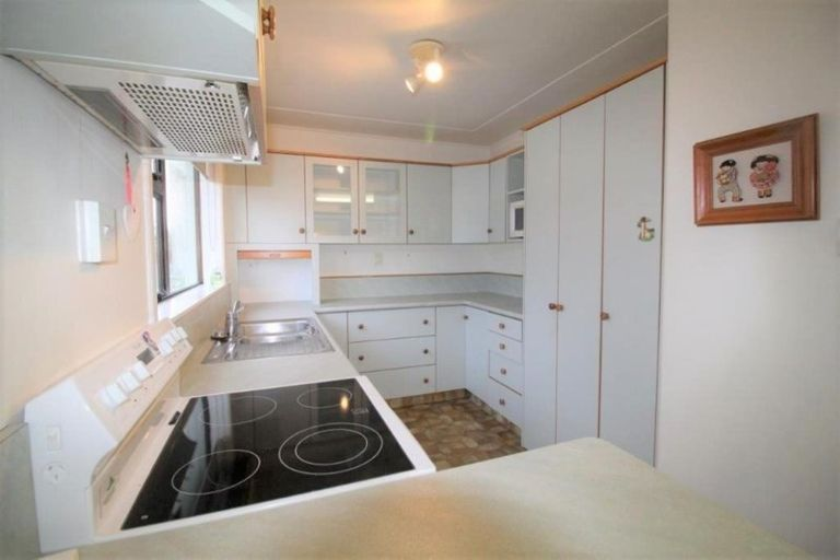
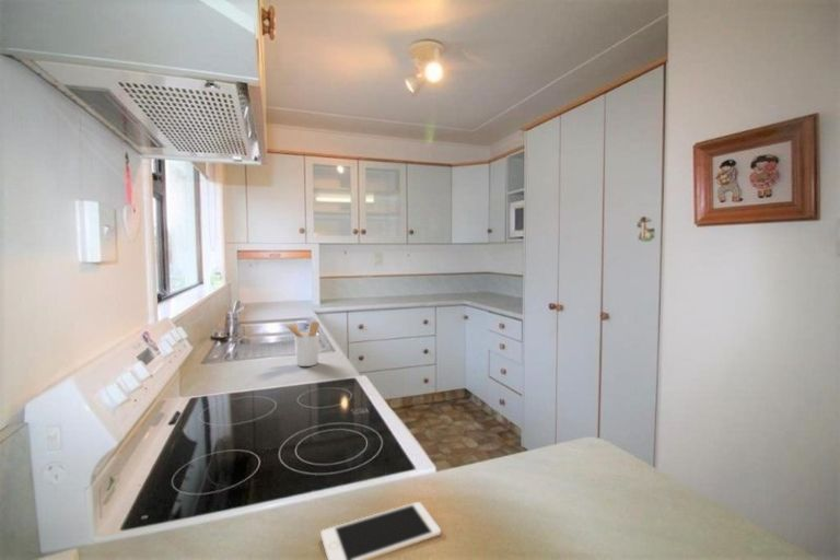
+ utensil holder (302, 342)
+ cell phone (381, 533)
